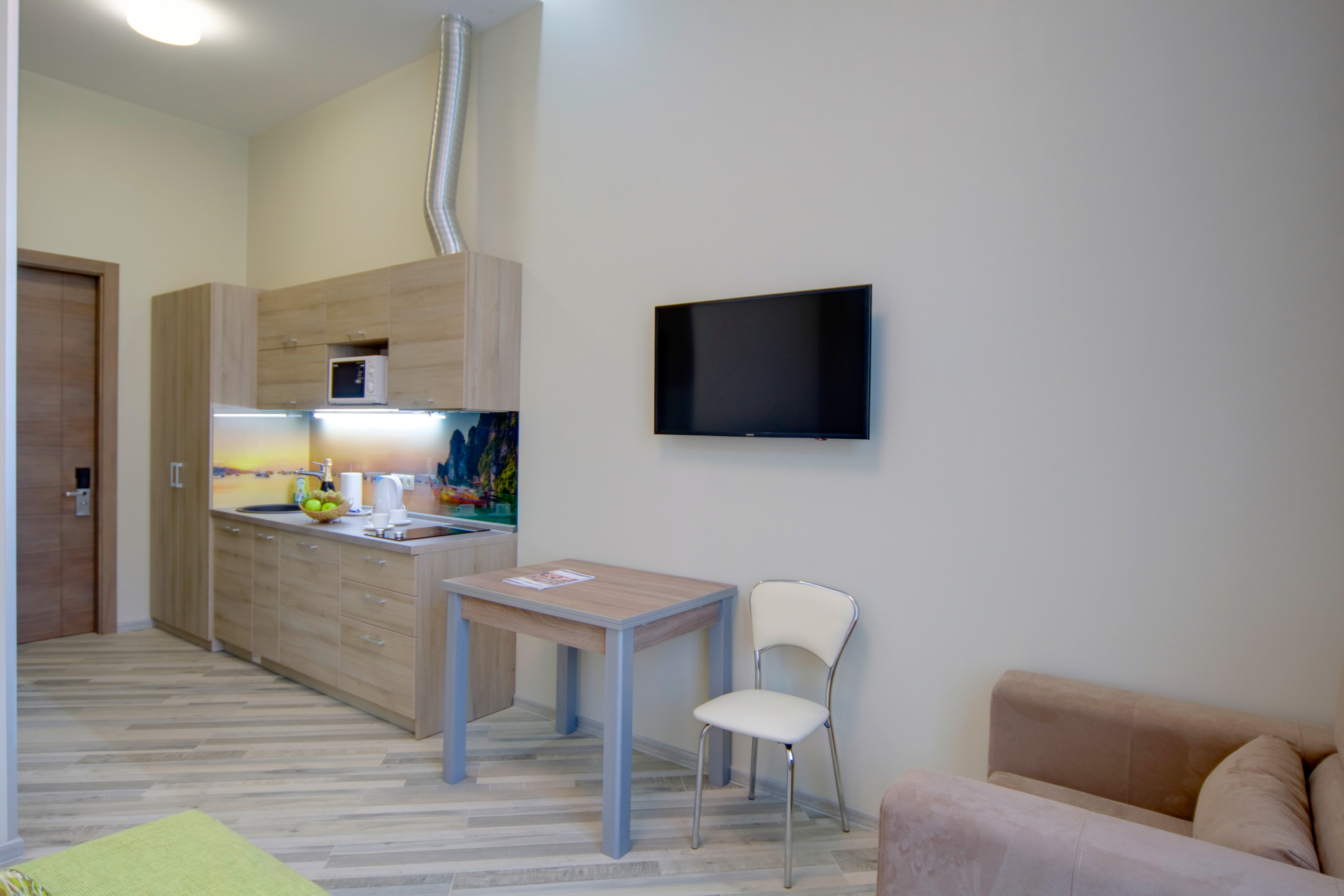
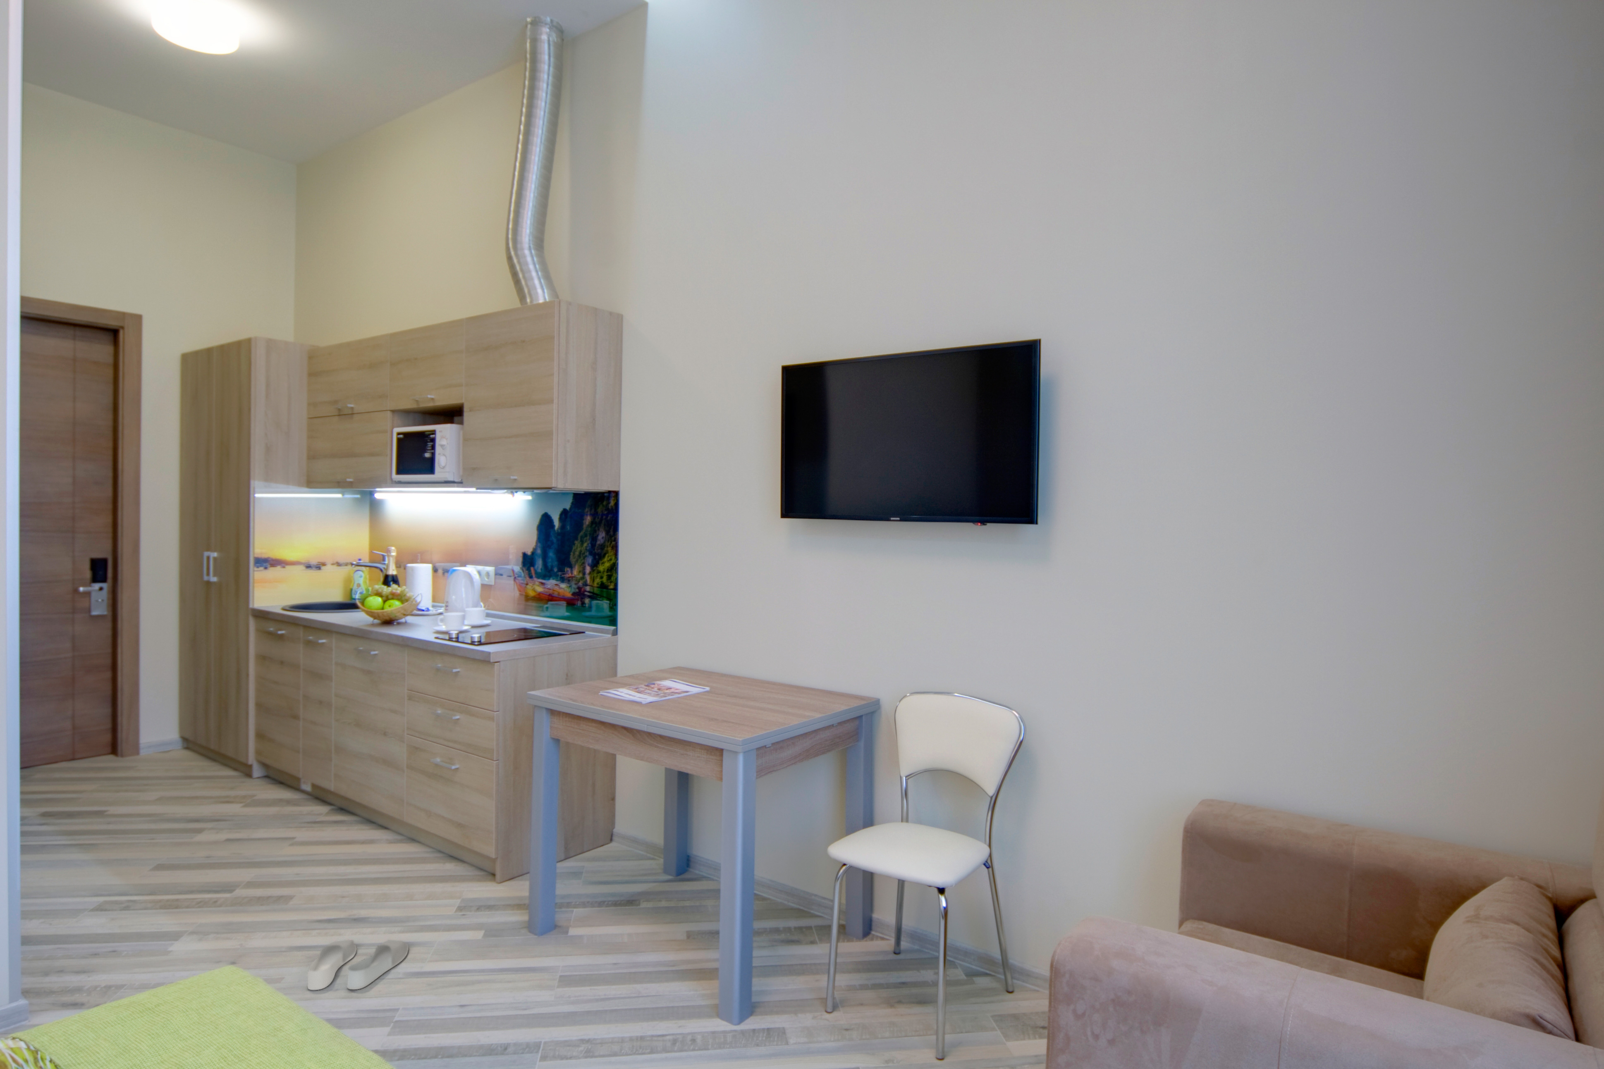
+ slippers (354, 956)
